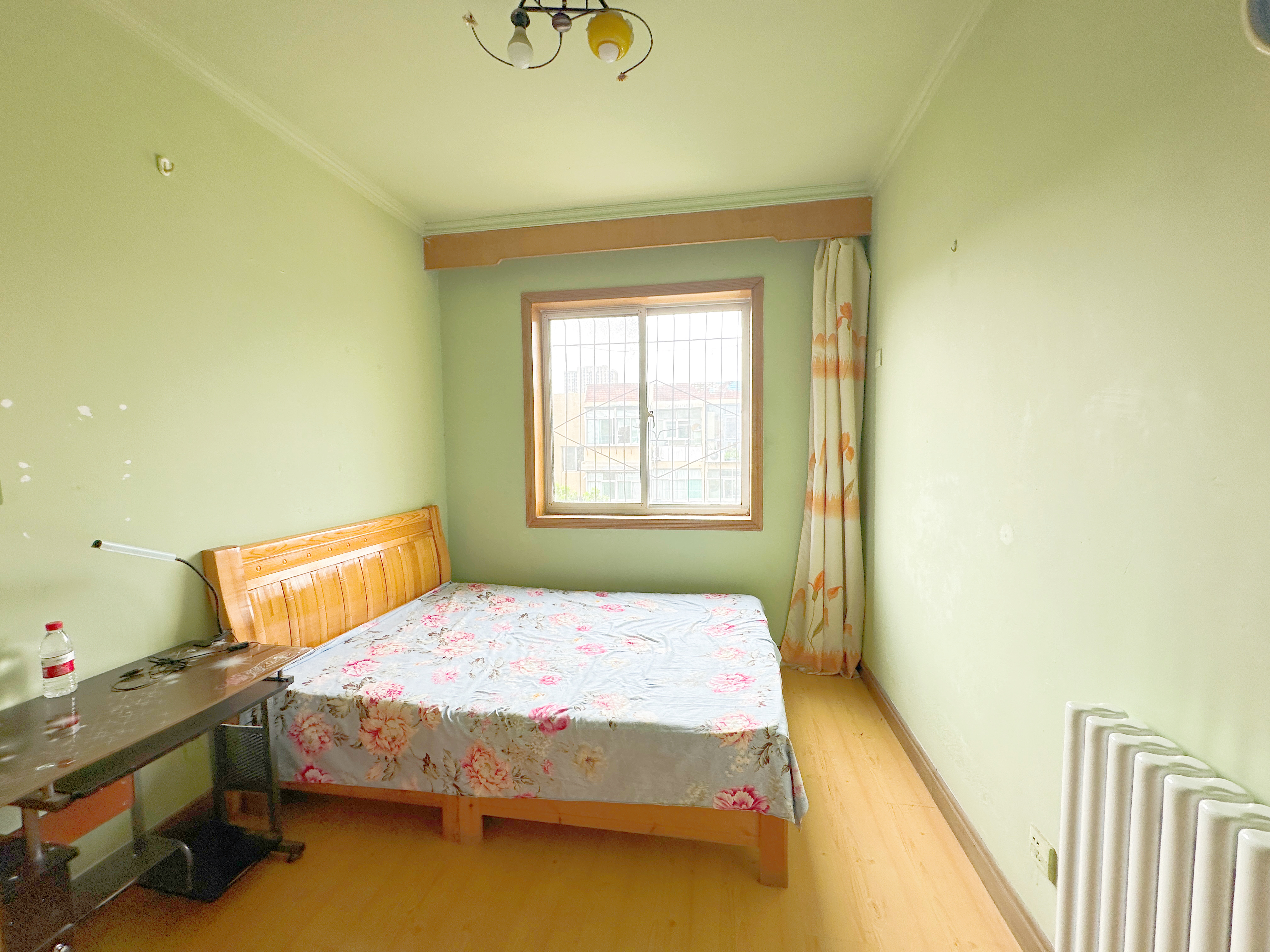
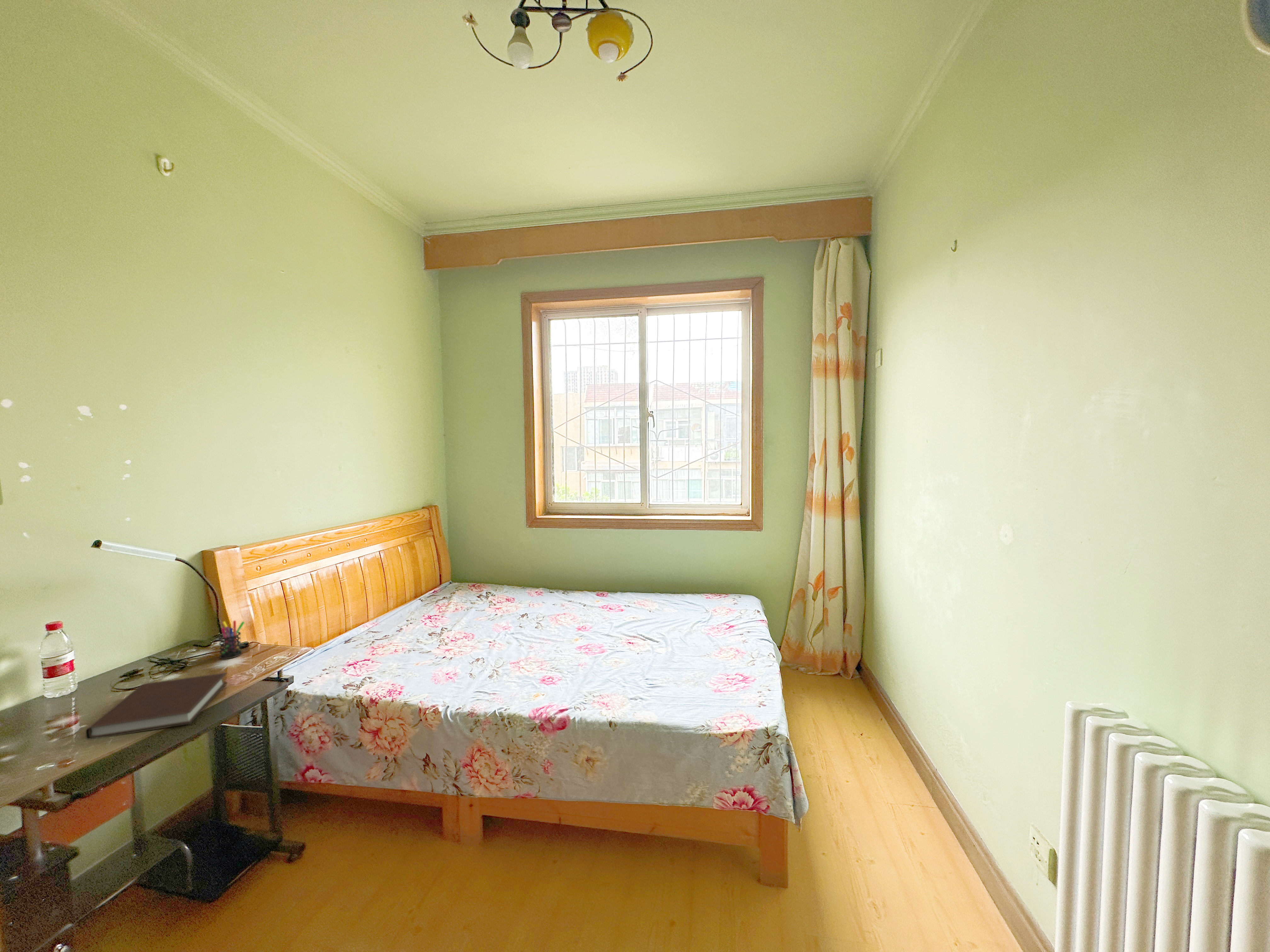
+ pen holder (233, 637)
+ notebook (164, 703)
